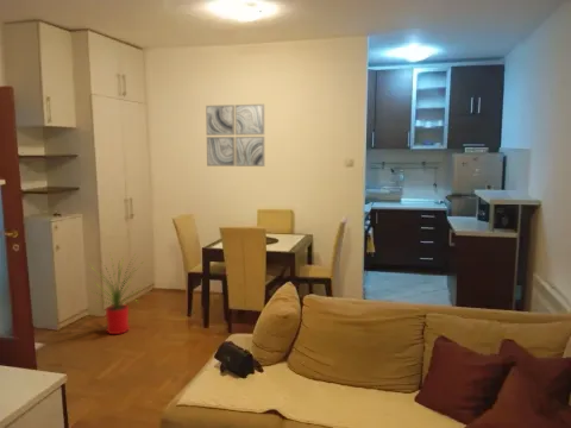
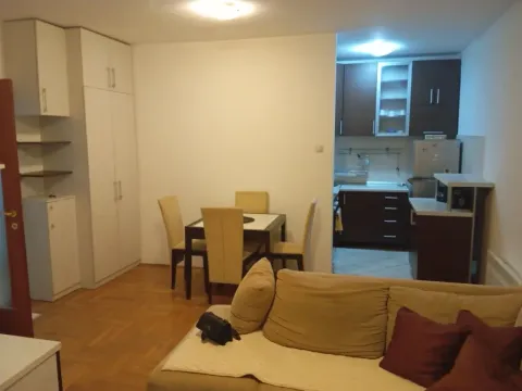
- wall art (236, 134)
- house plant (115, 292)
